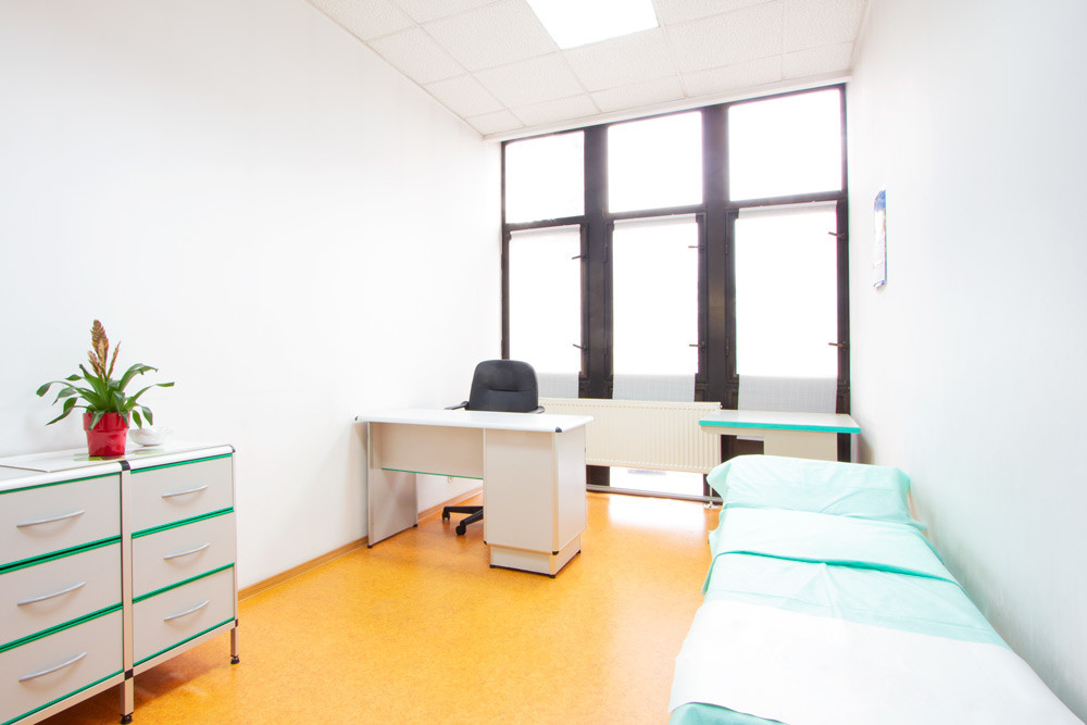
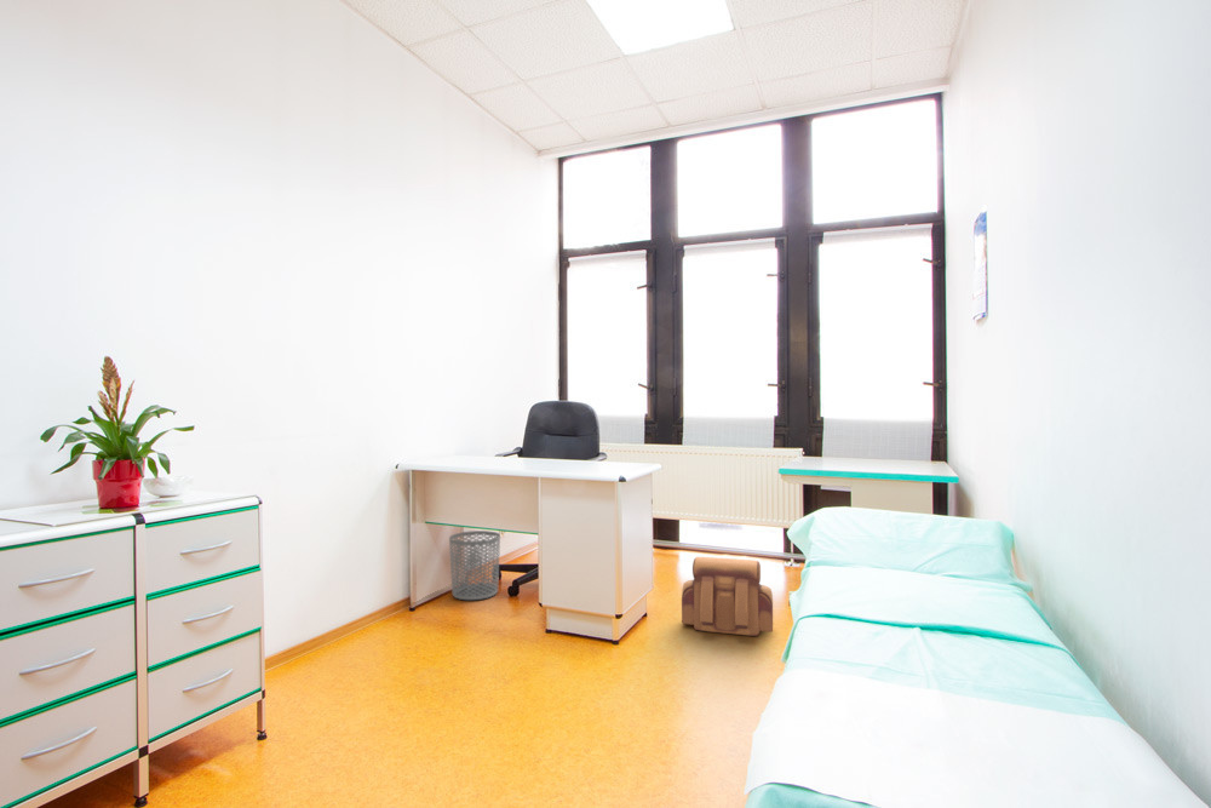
+ waste bin (475, 565)
+ backpack (727, 592)
